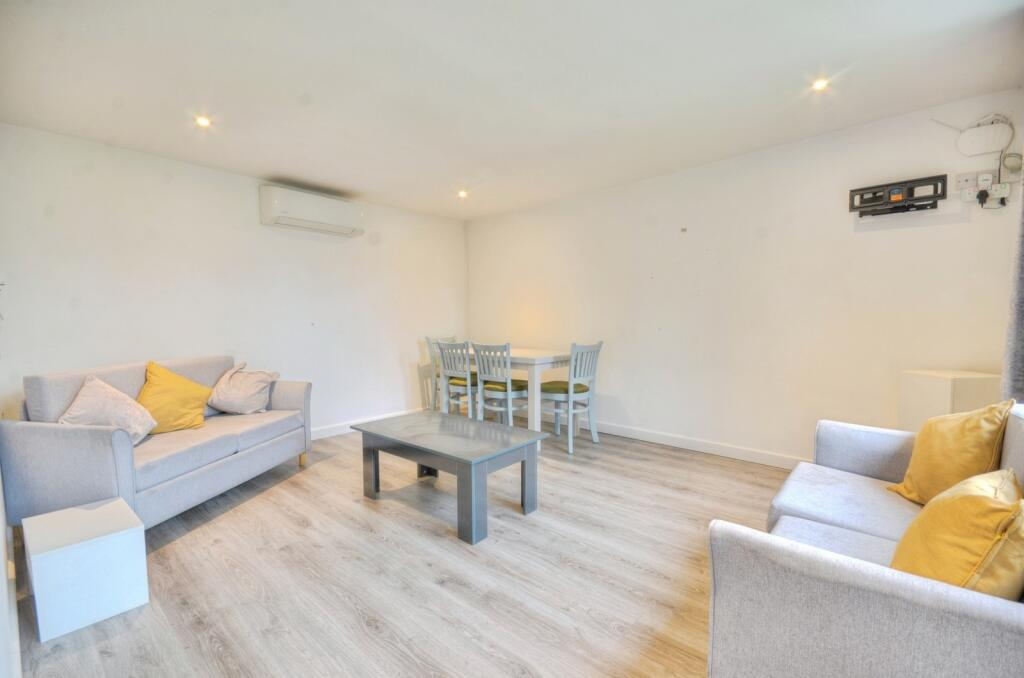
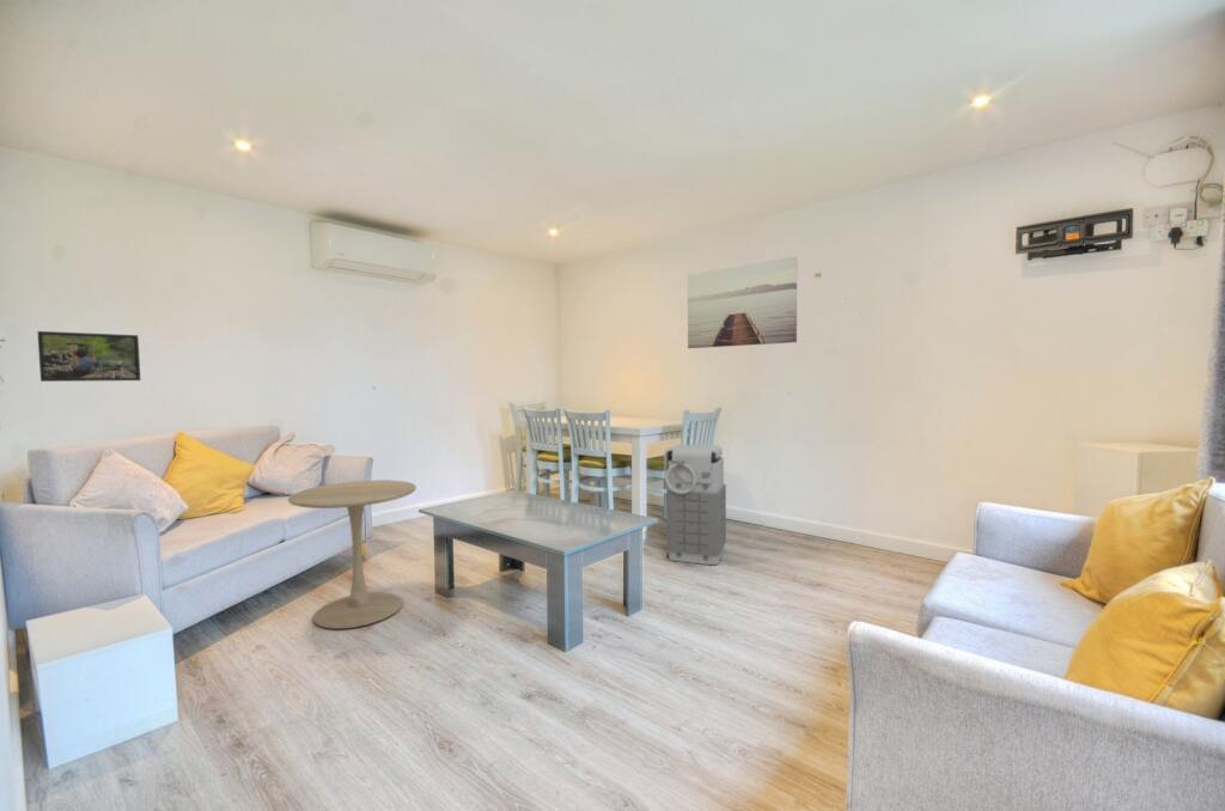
+ side table (356, 550)
+ grenade (695, 501)
+ wall art (738, 306)
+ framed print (91, 356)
